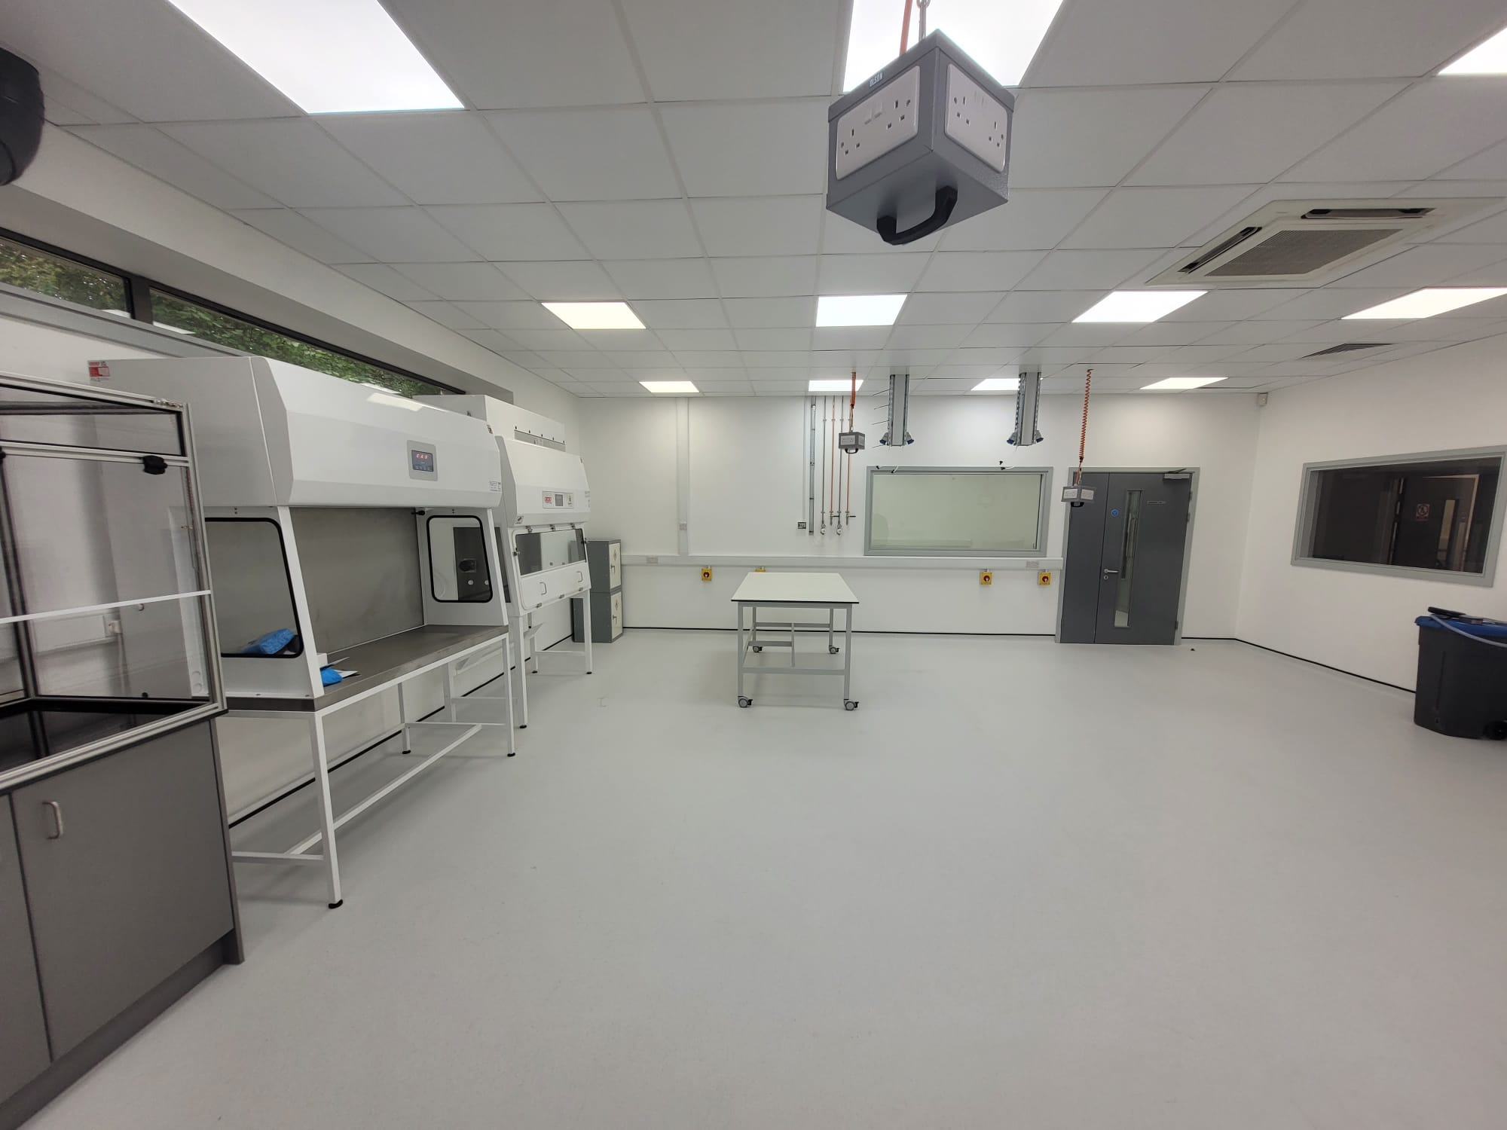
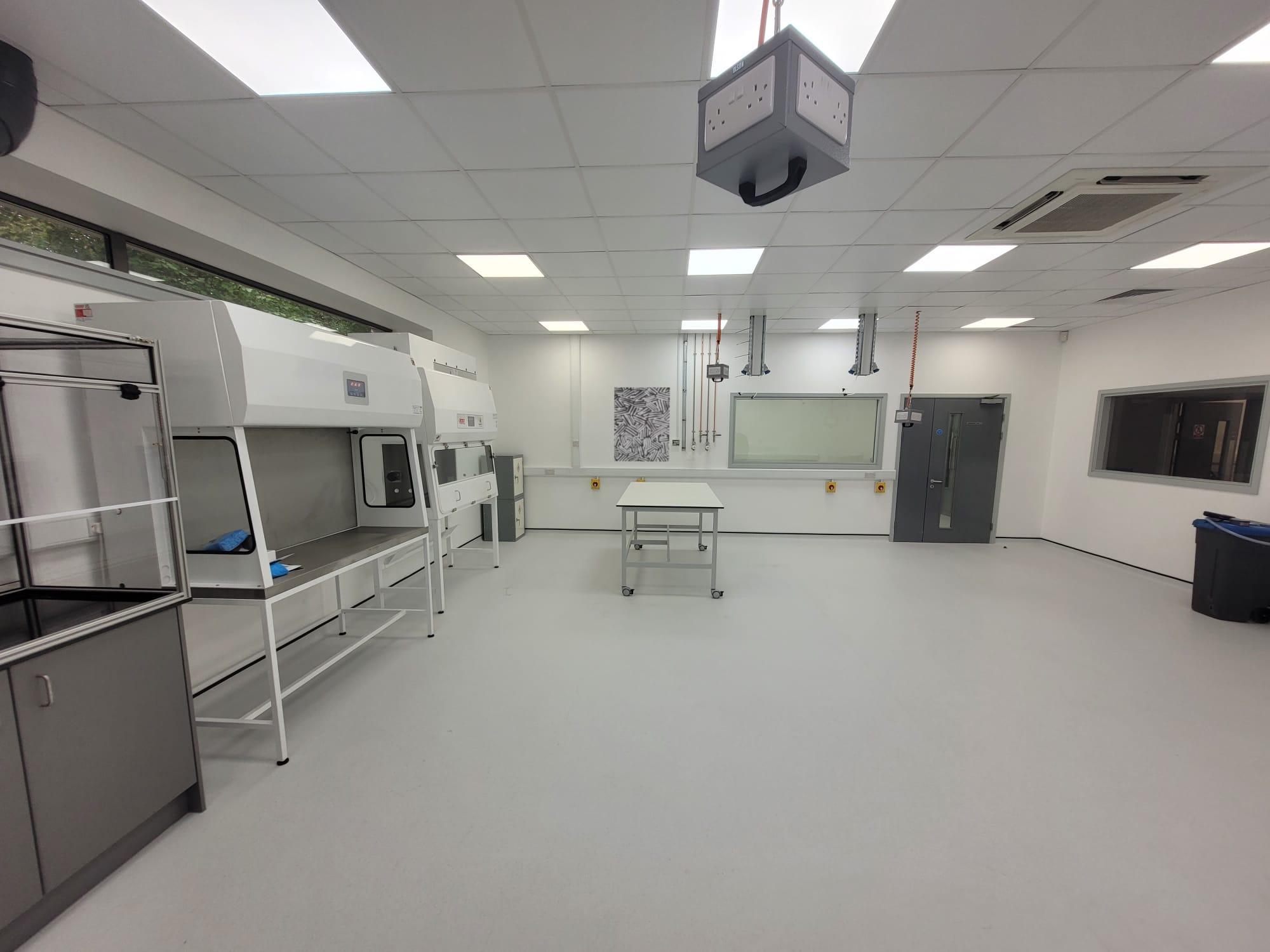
+ wall art (641, 425)
